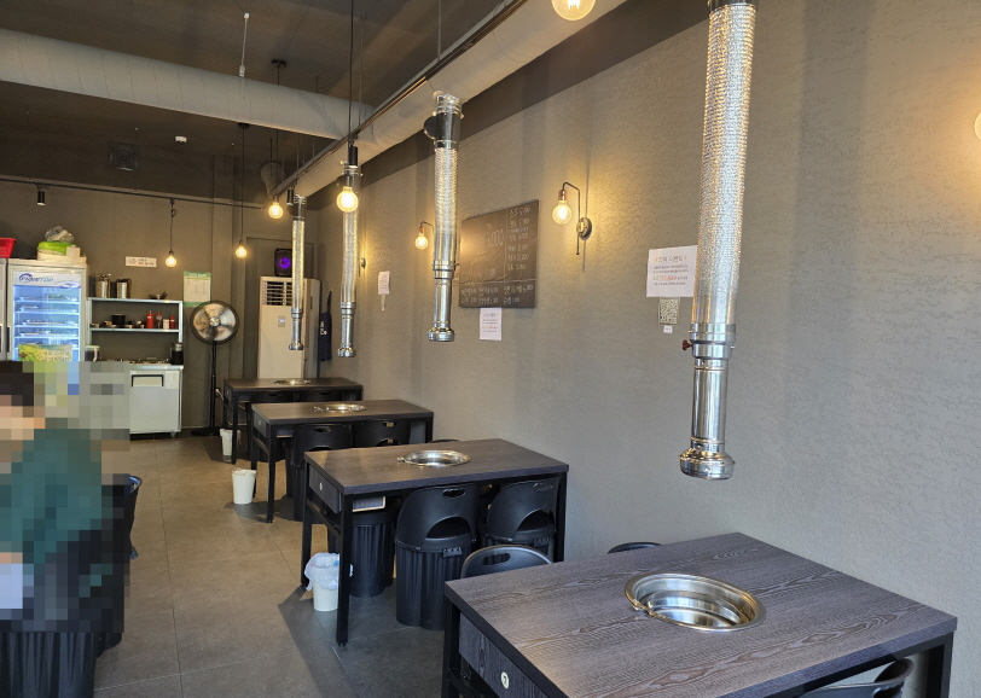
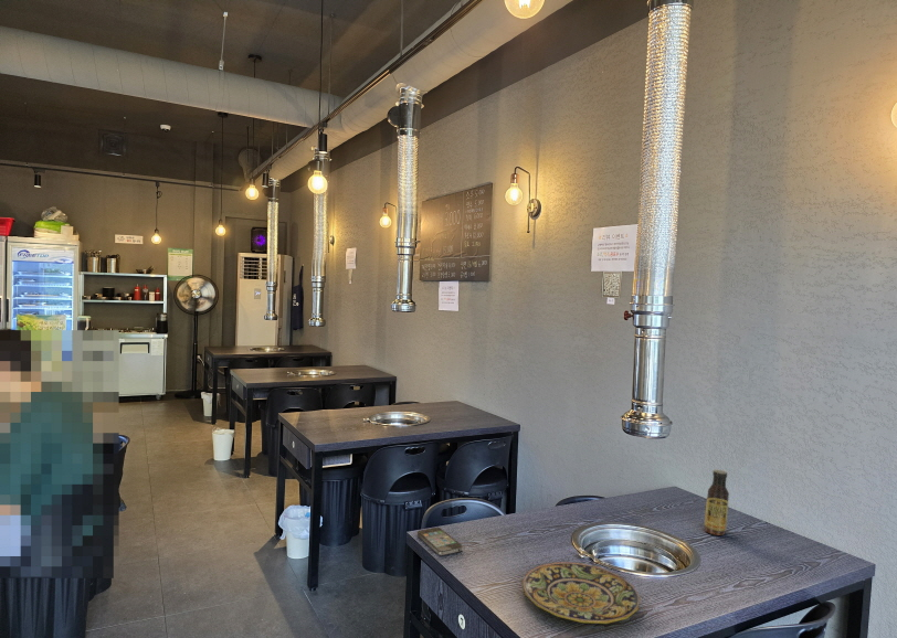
+ sauce bottle (716, 501)
+ smartphone (439, 540)
+ plate (579, 595)
